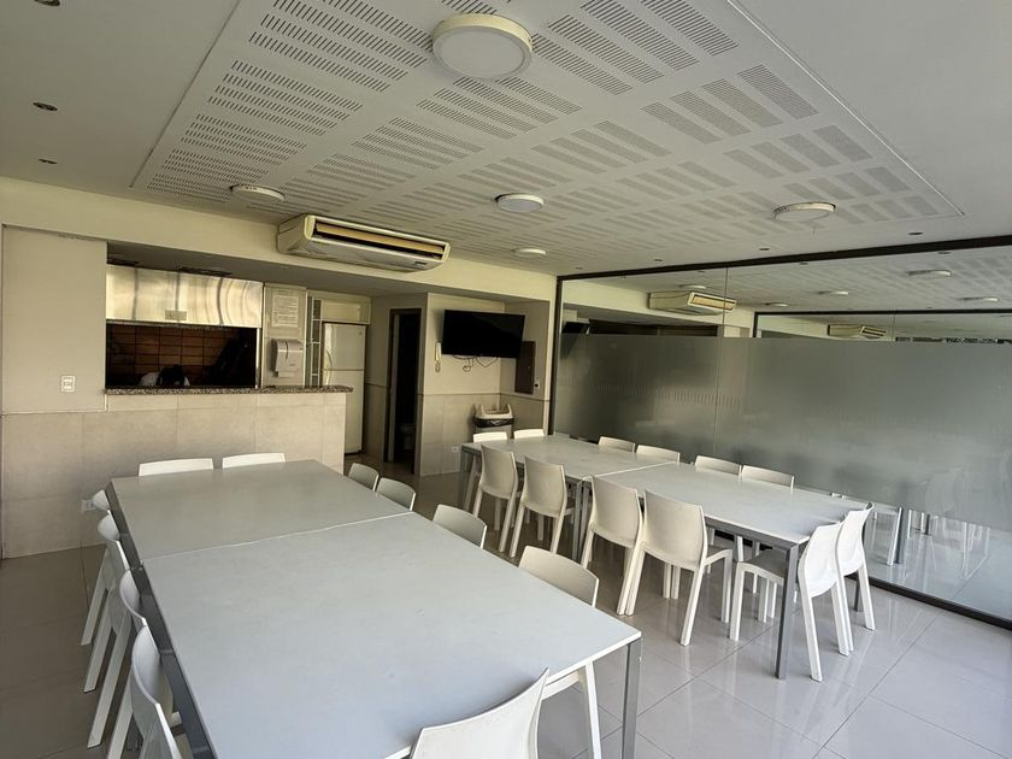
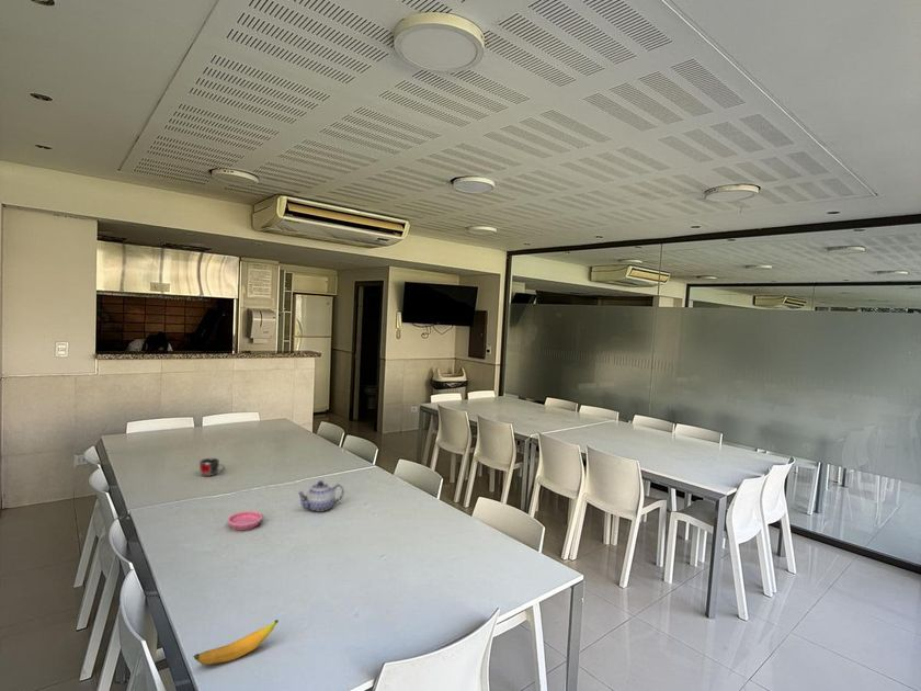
+ saucer (245, 521)
+ teapot (321, 494)
+ banana (237, 644)
+ mug (212, 467)
